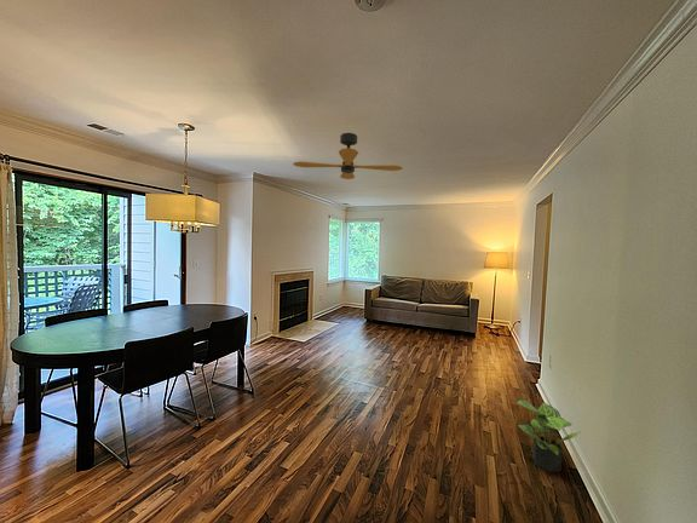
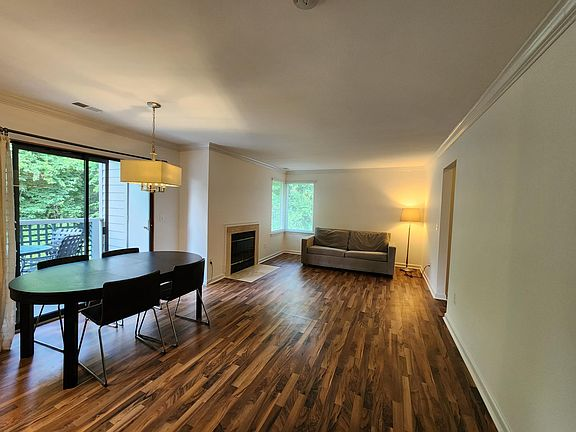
- ceiling fan (347, 154)
- potted plant (542, 431)
